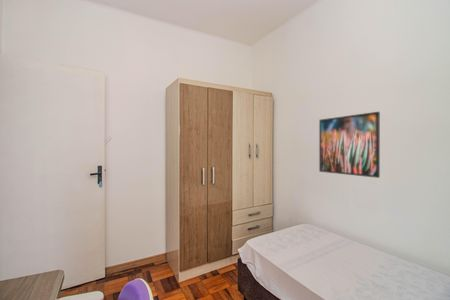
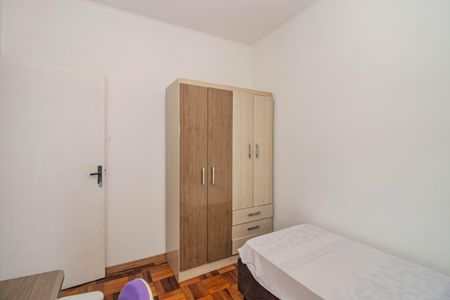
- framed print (346, 145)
